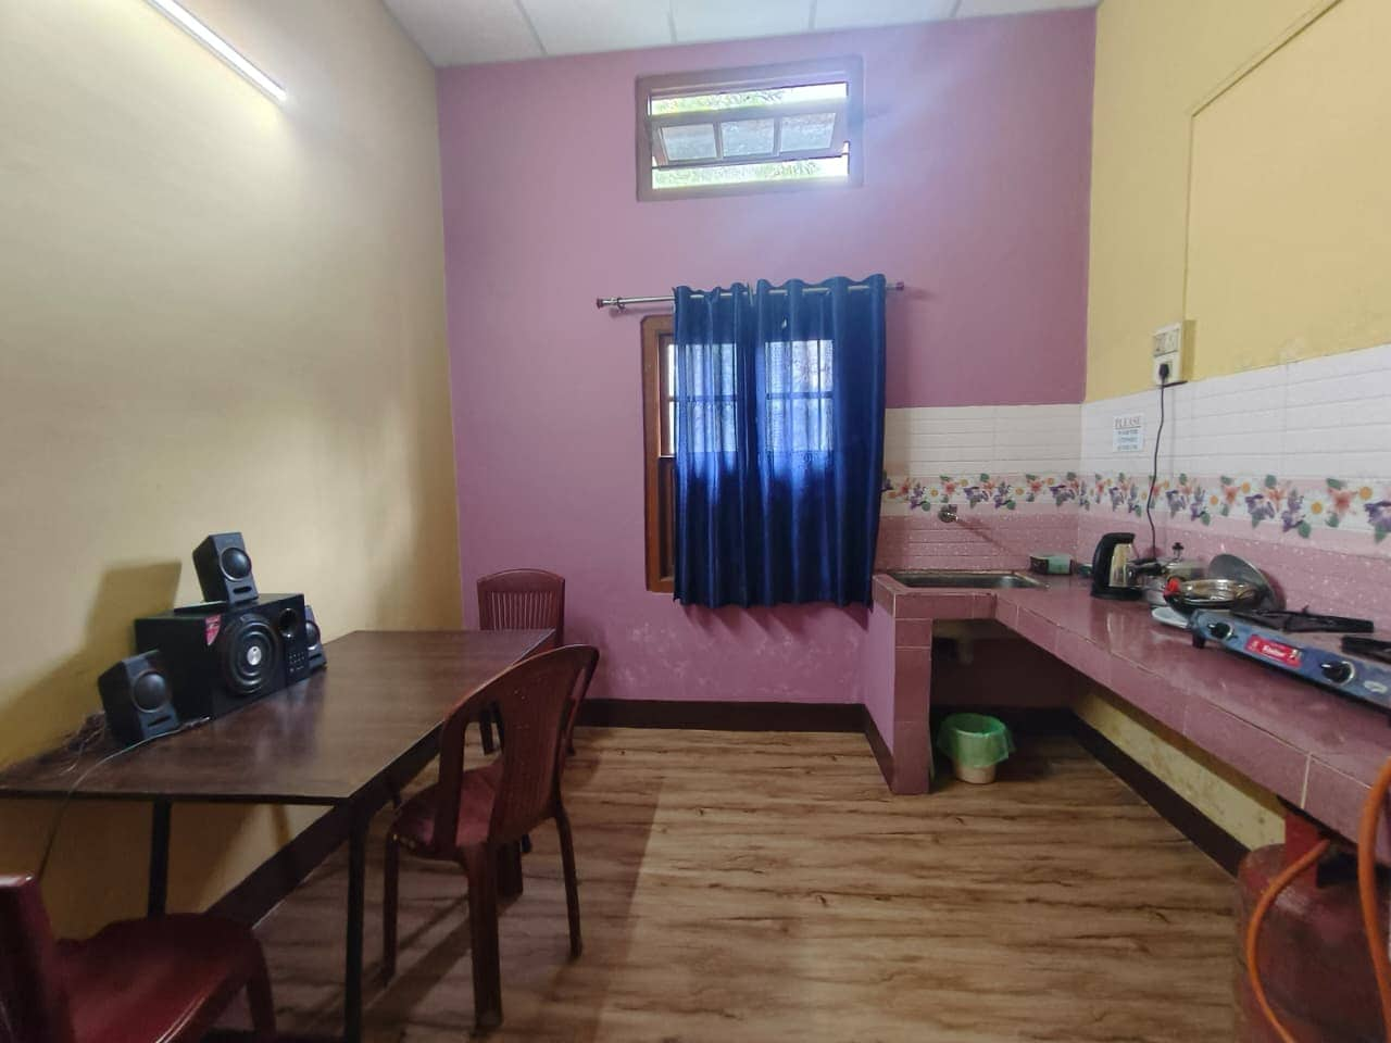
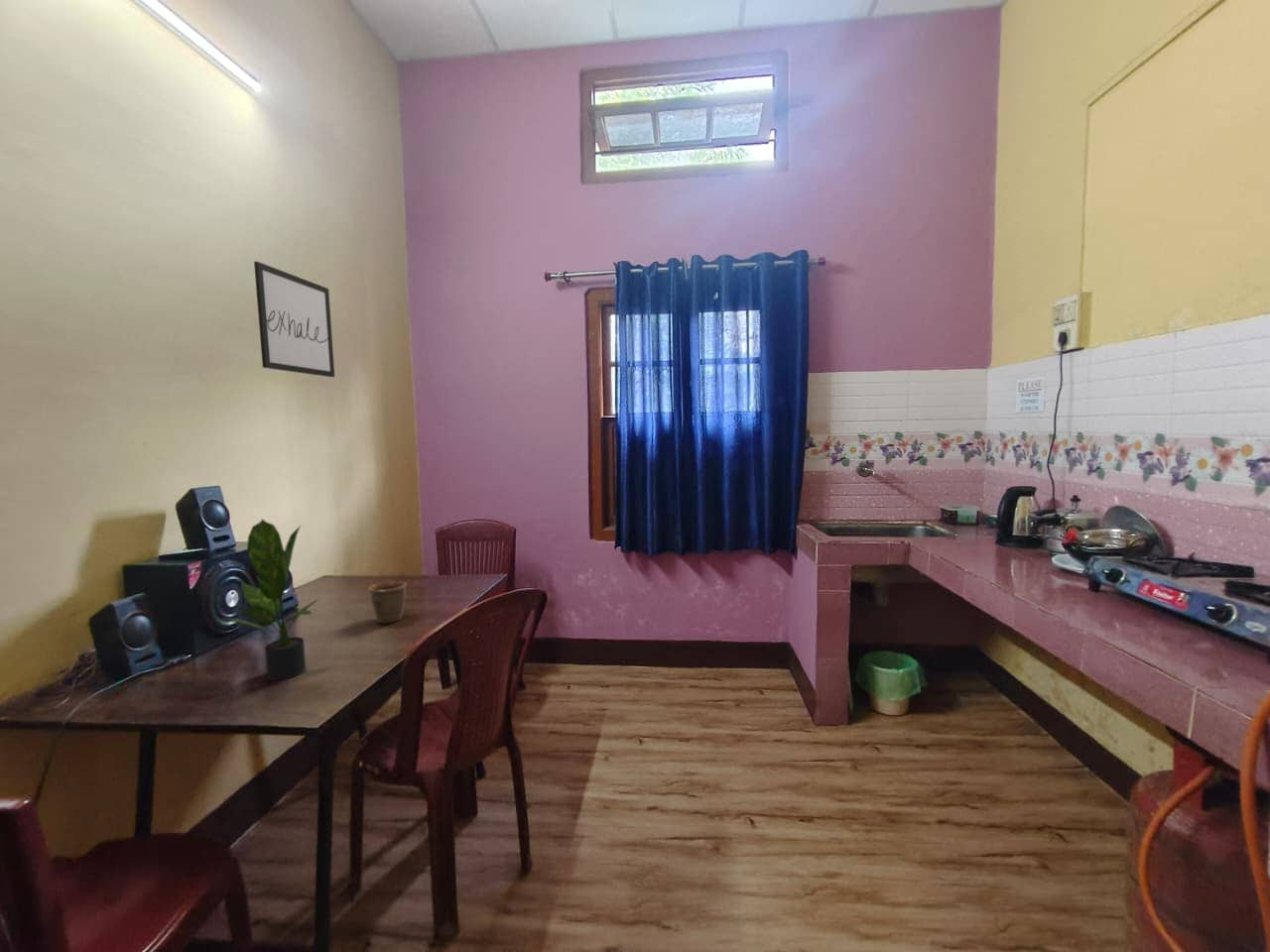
+ potted plant (271, 598)
+ wall art (298, 324)
+ mug (388, 601)
